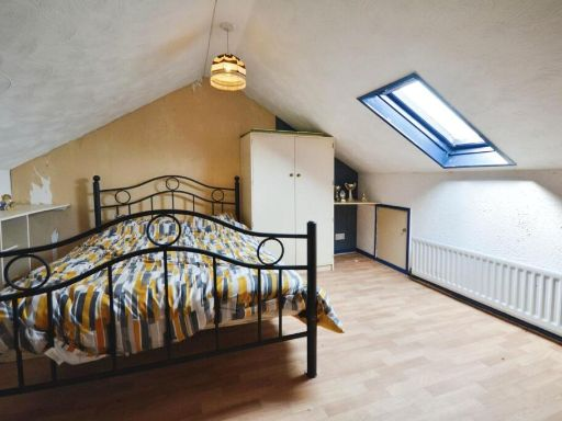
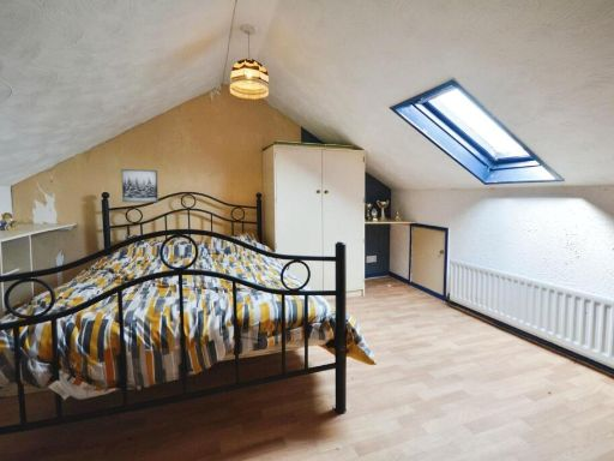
+ wall art (140, 186)
